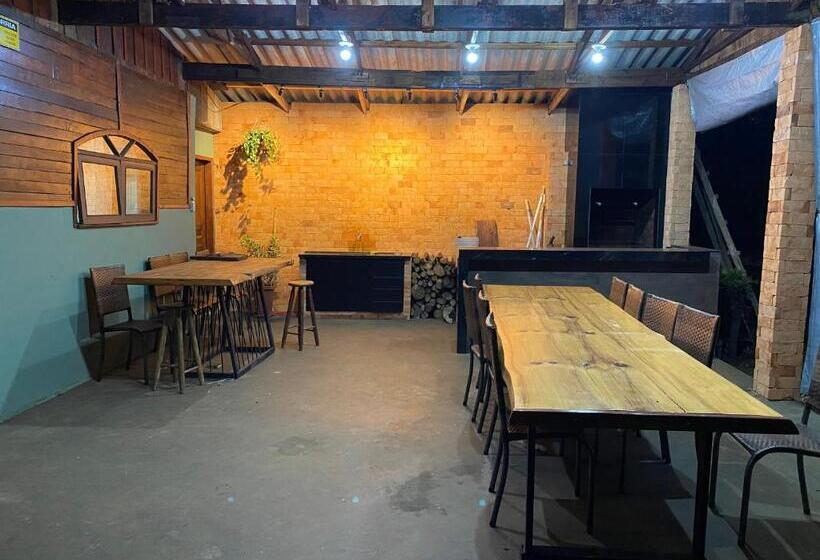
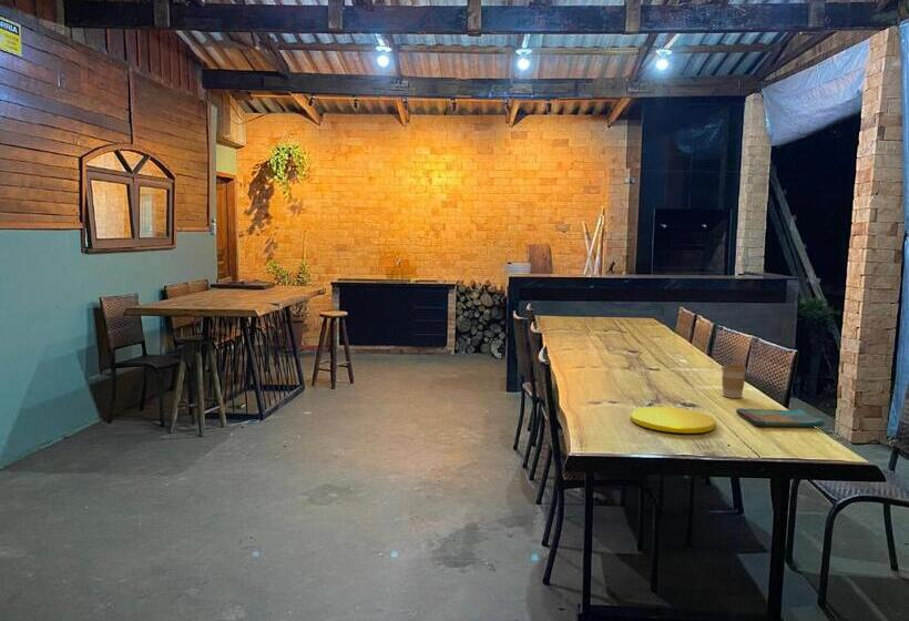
+ dish towel (778, 416)
+ plate (672, 418)
+ coffee cup (733, 379)
